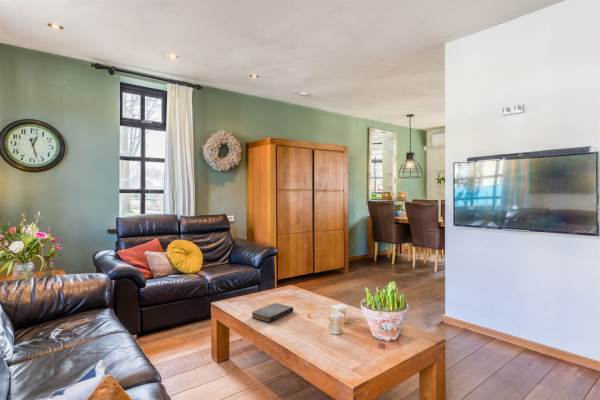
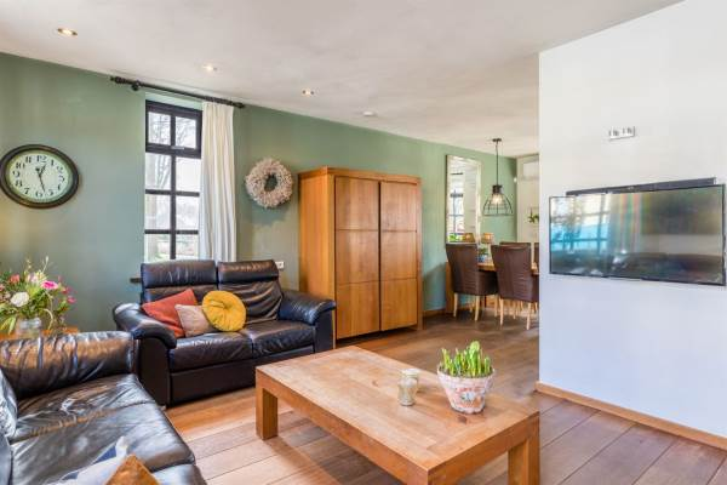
- book (272, 311)
